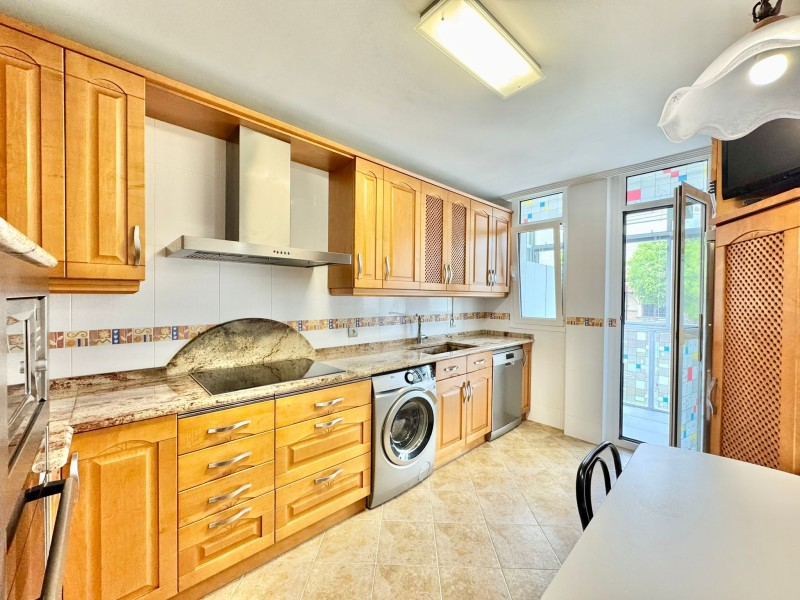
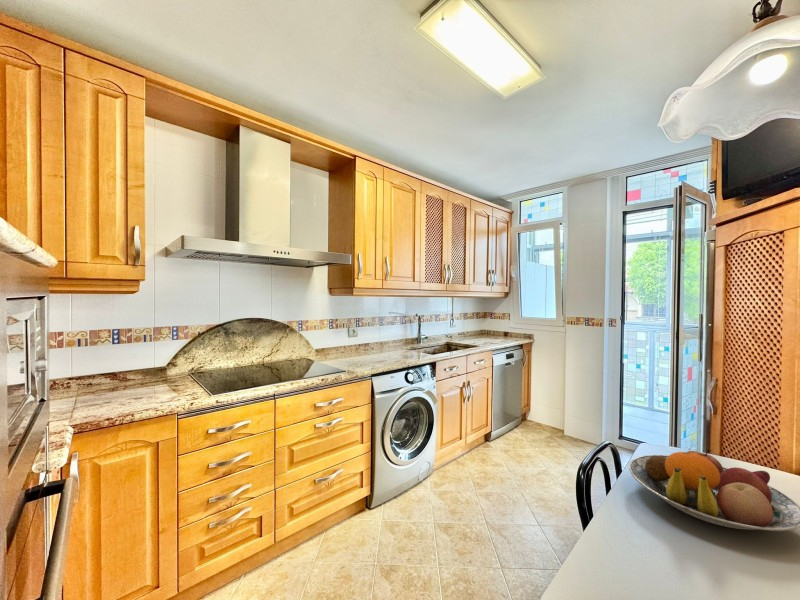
+ fruit bowl (705, 479)
